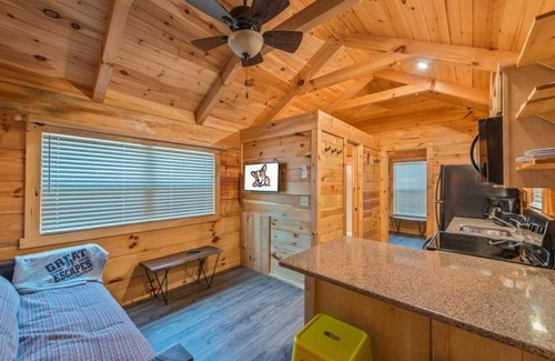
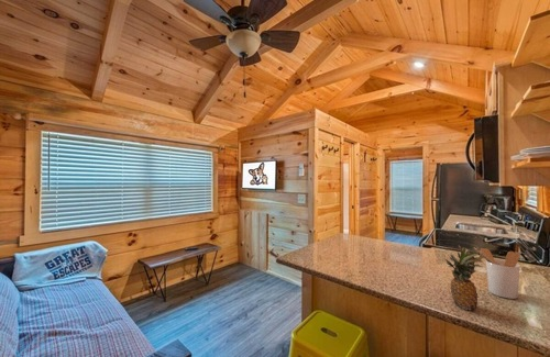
+ fruit (466, 278)
+ utensil holder (495, 270)
